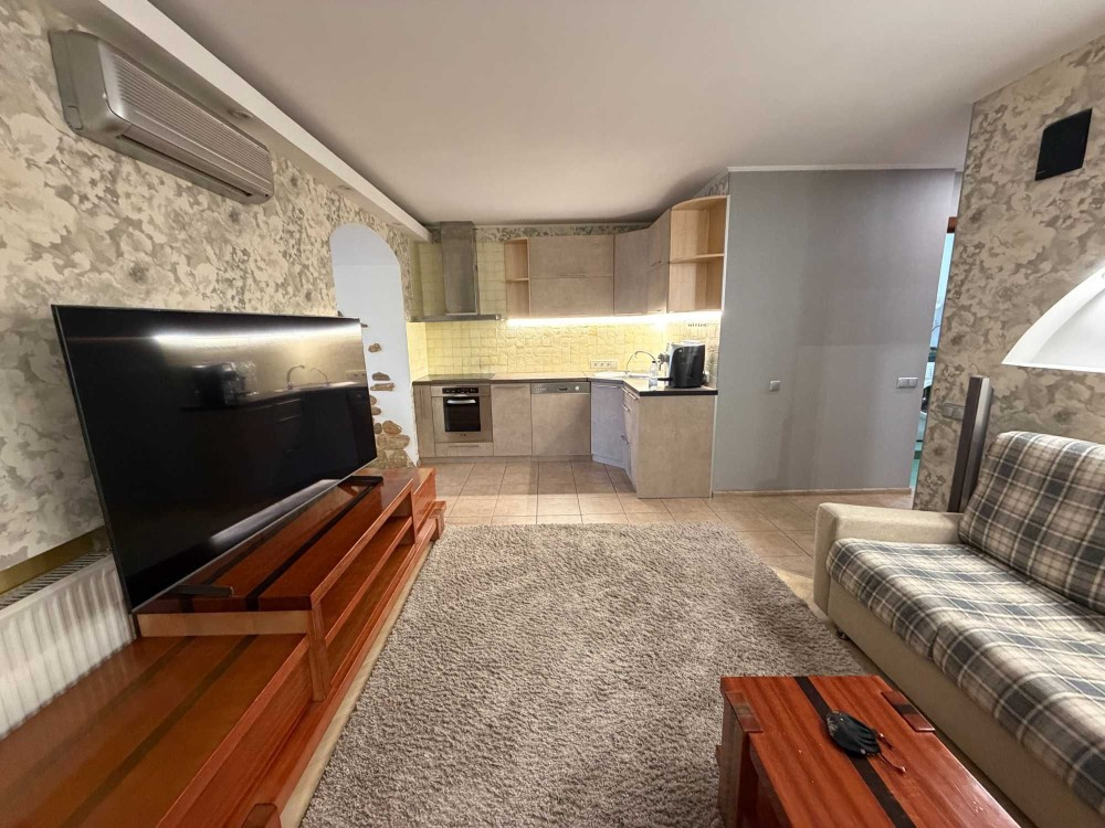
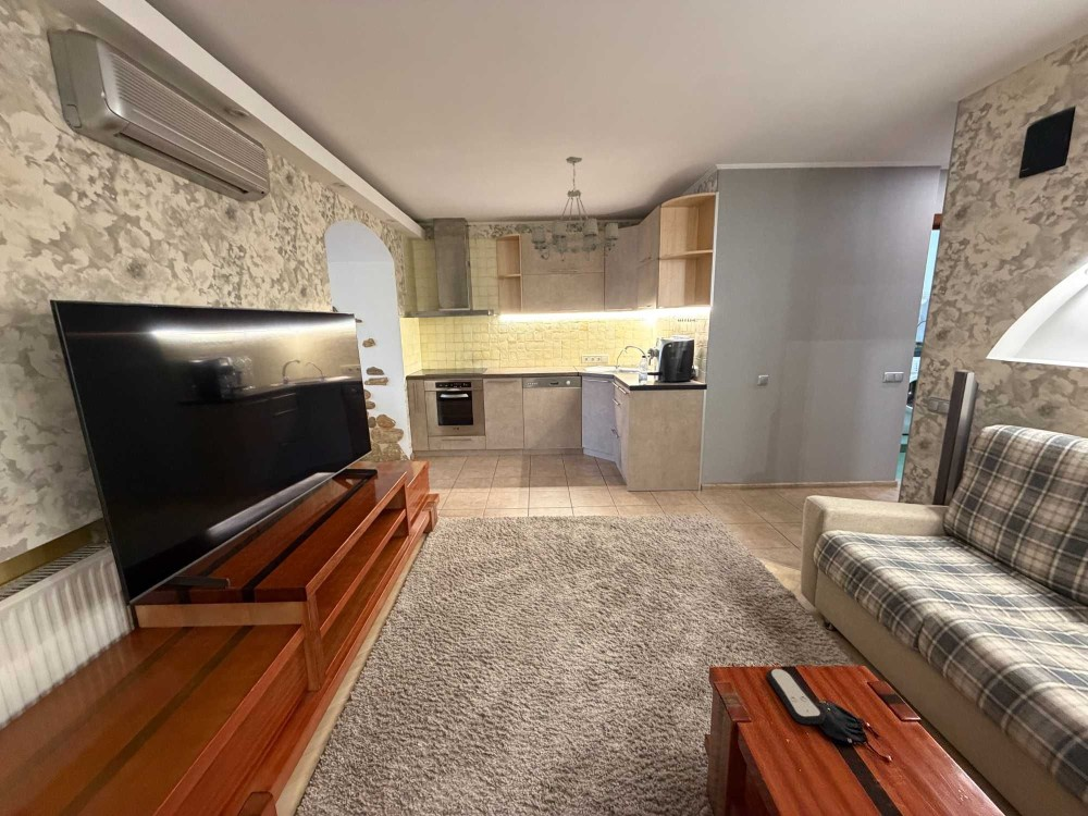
+ remote control (792, 694)
+ chandelier (571, 207)
